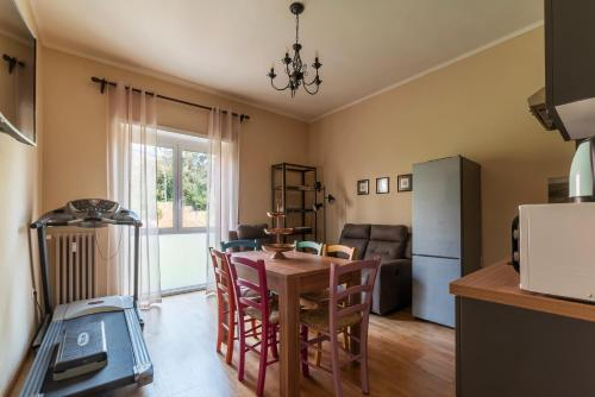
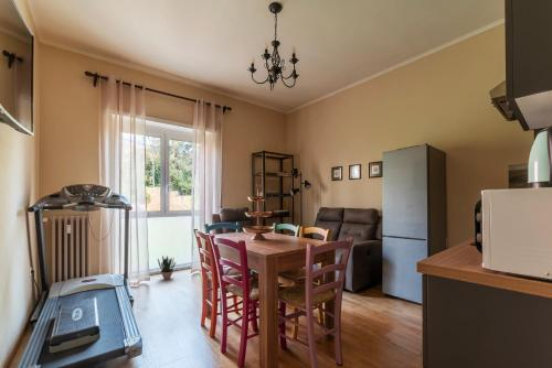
+ potted plant (167, 267)
